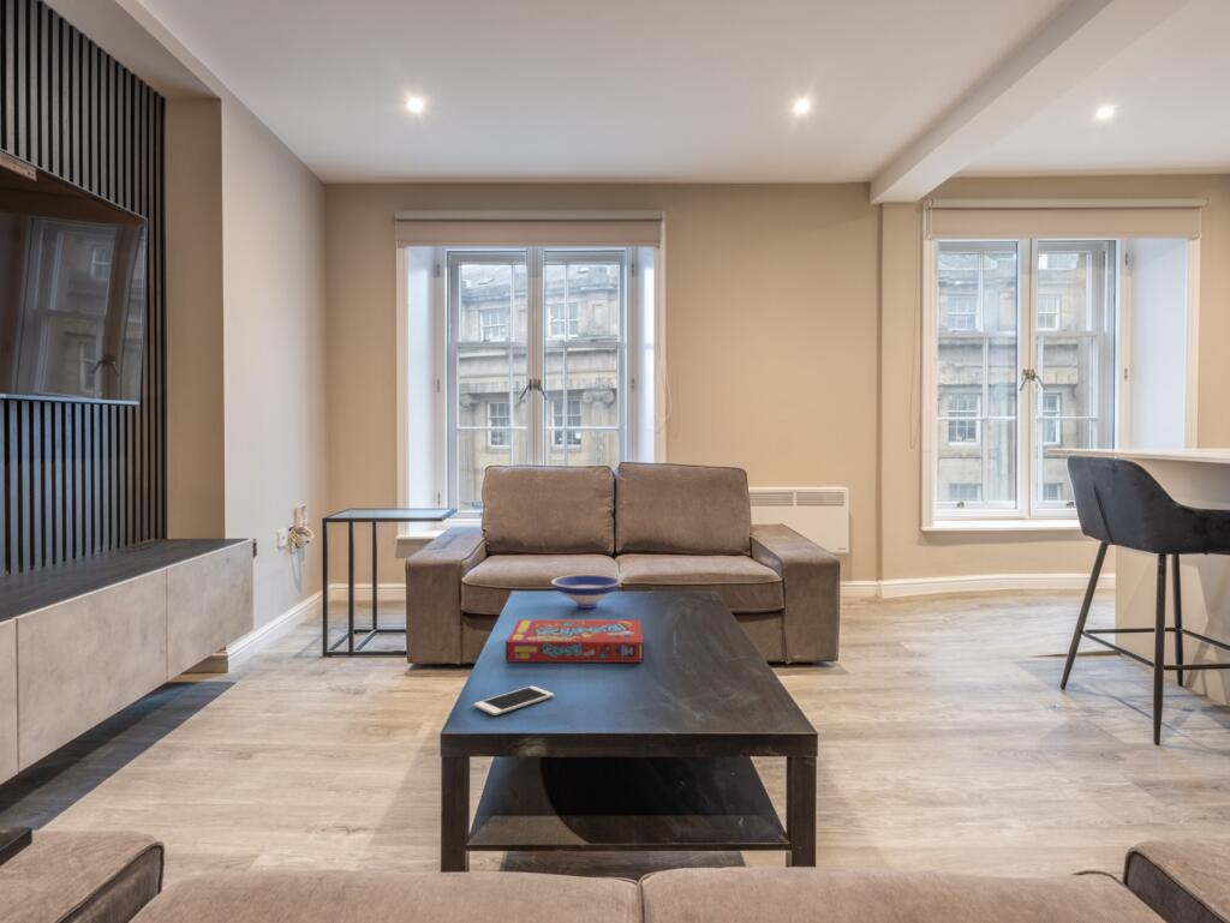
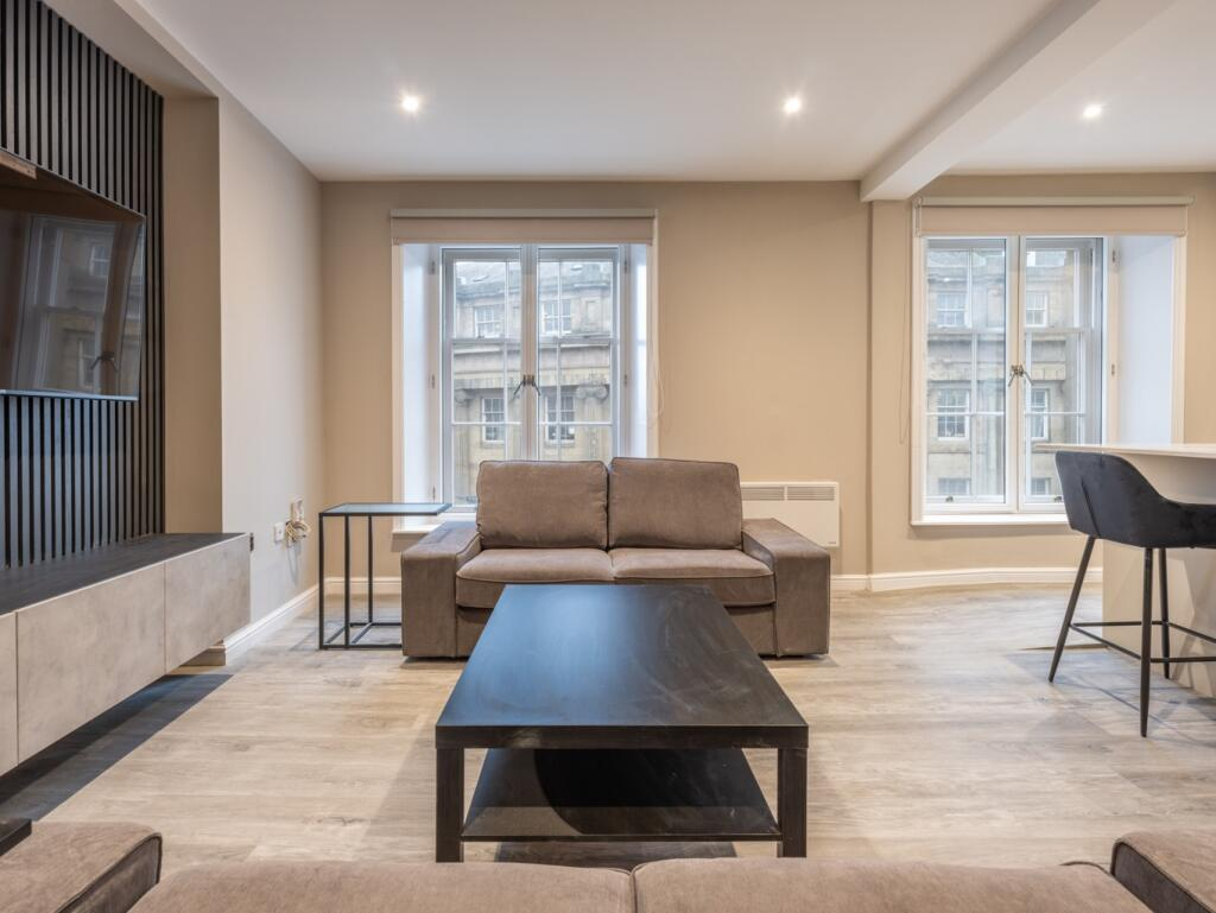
- snack box (577, 639)
- cell phone (514, 700)
- bowl (586, 593)
